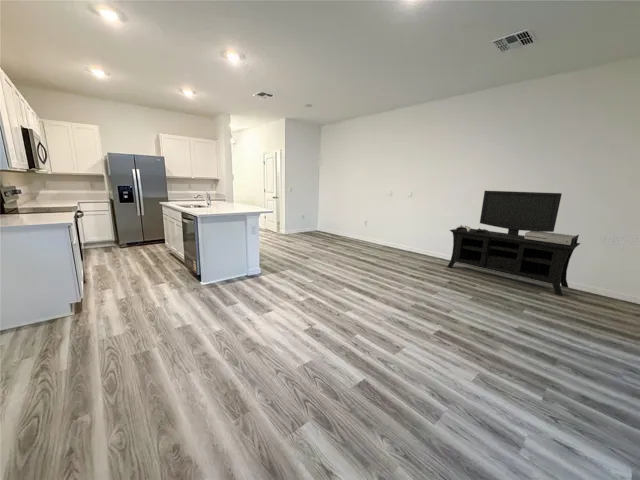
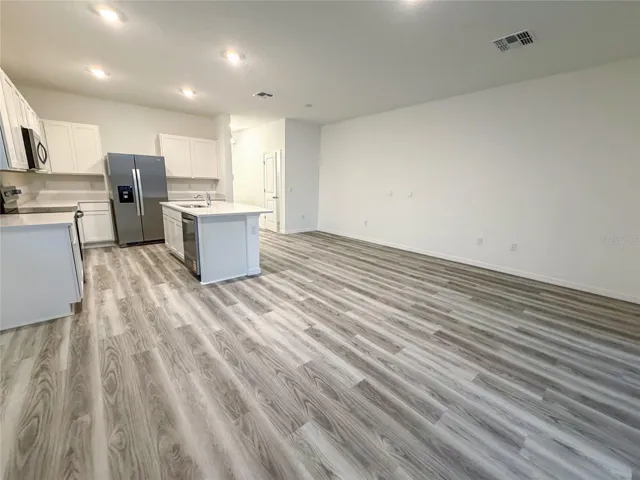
- media console (508, 235)
